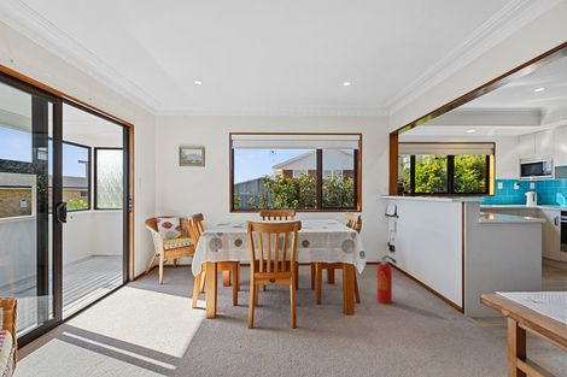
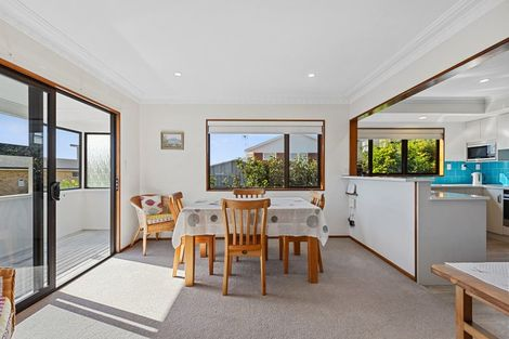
- fire extinguisher (385, 278)
